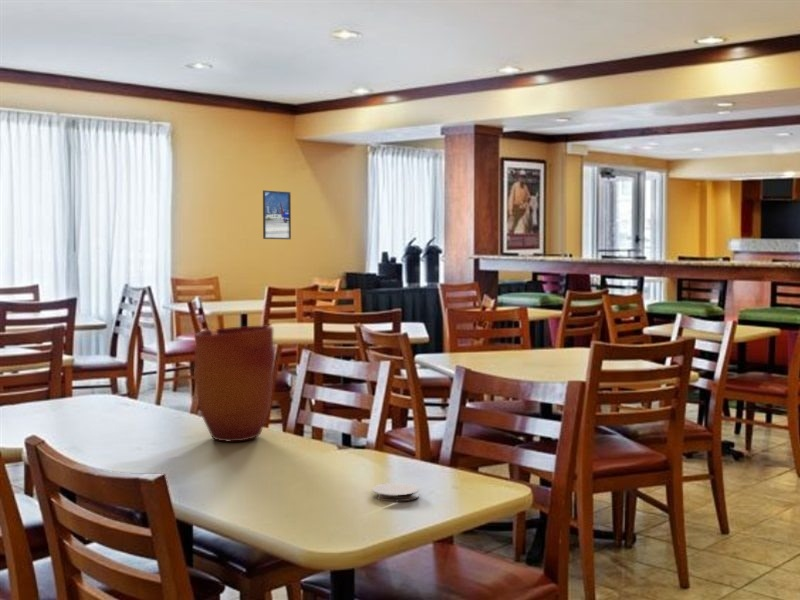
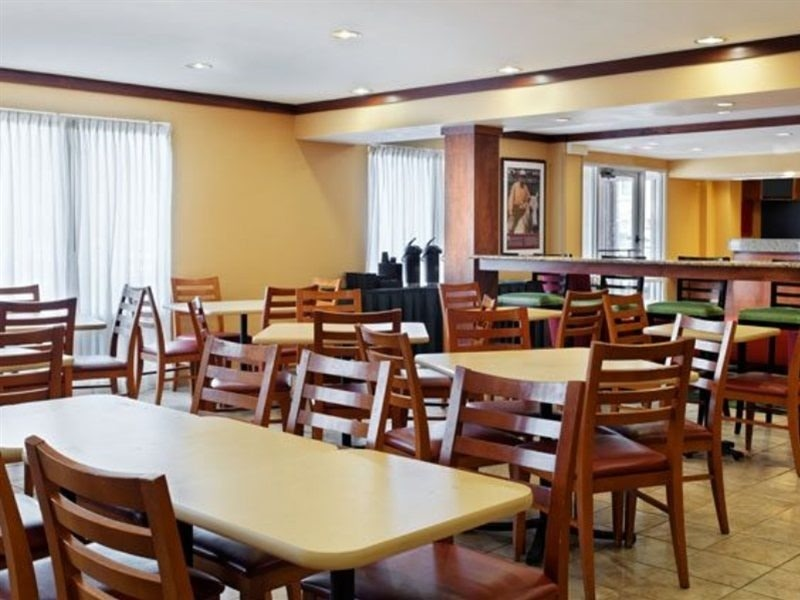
- coaster (395, 492)
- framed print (277, 215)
- vase (234, 382)
